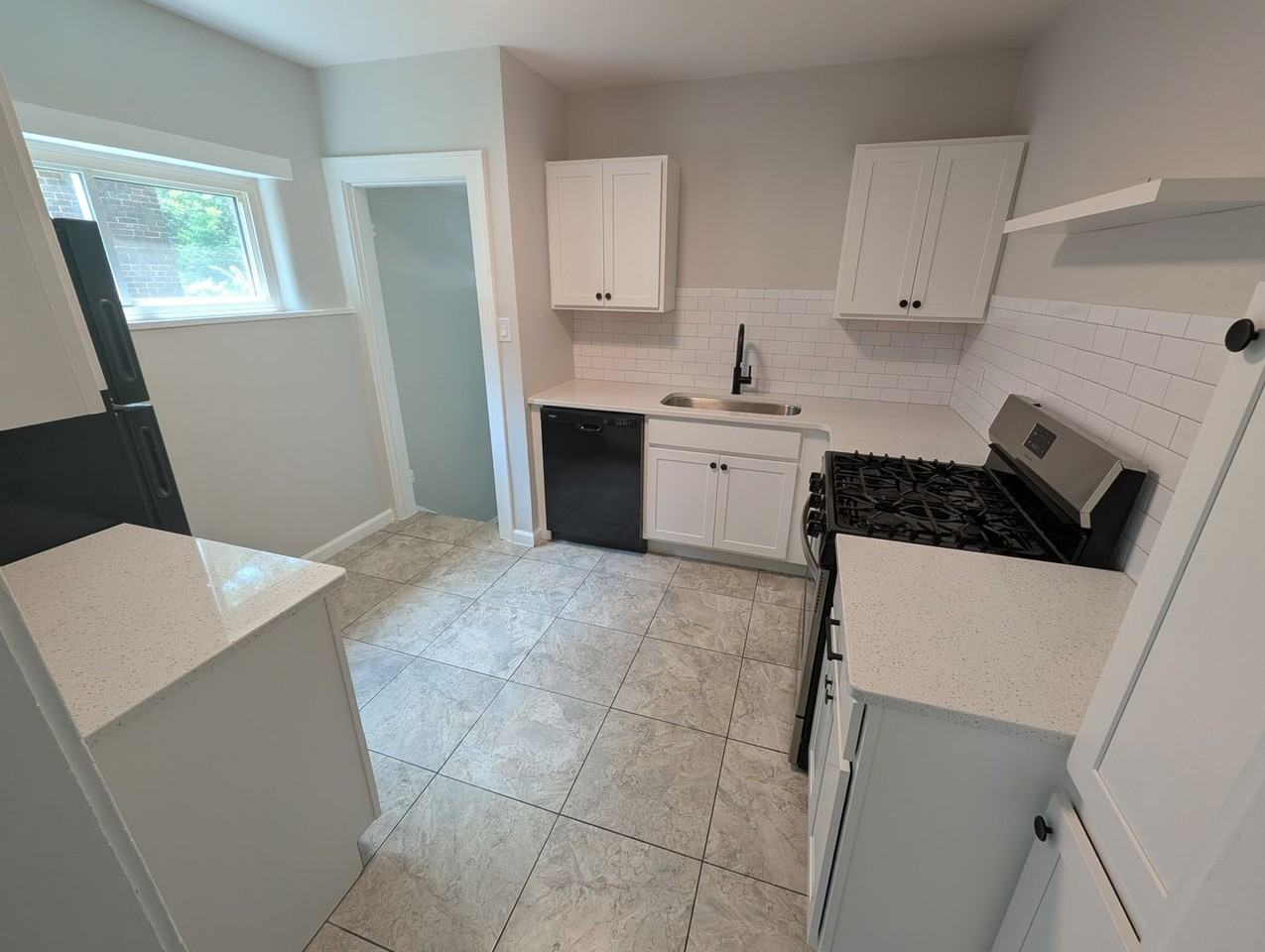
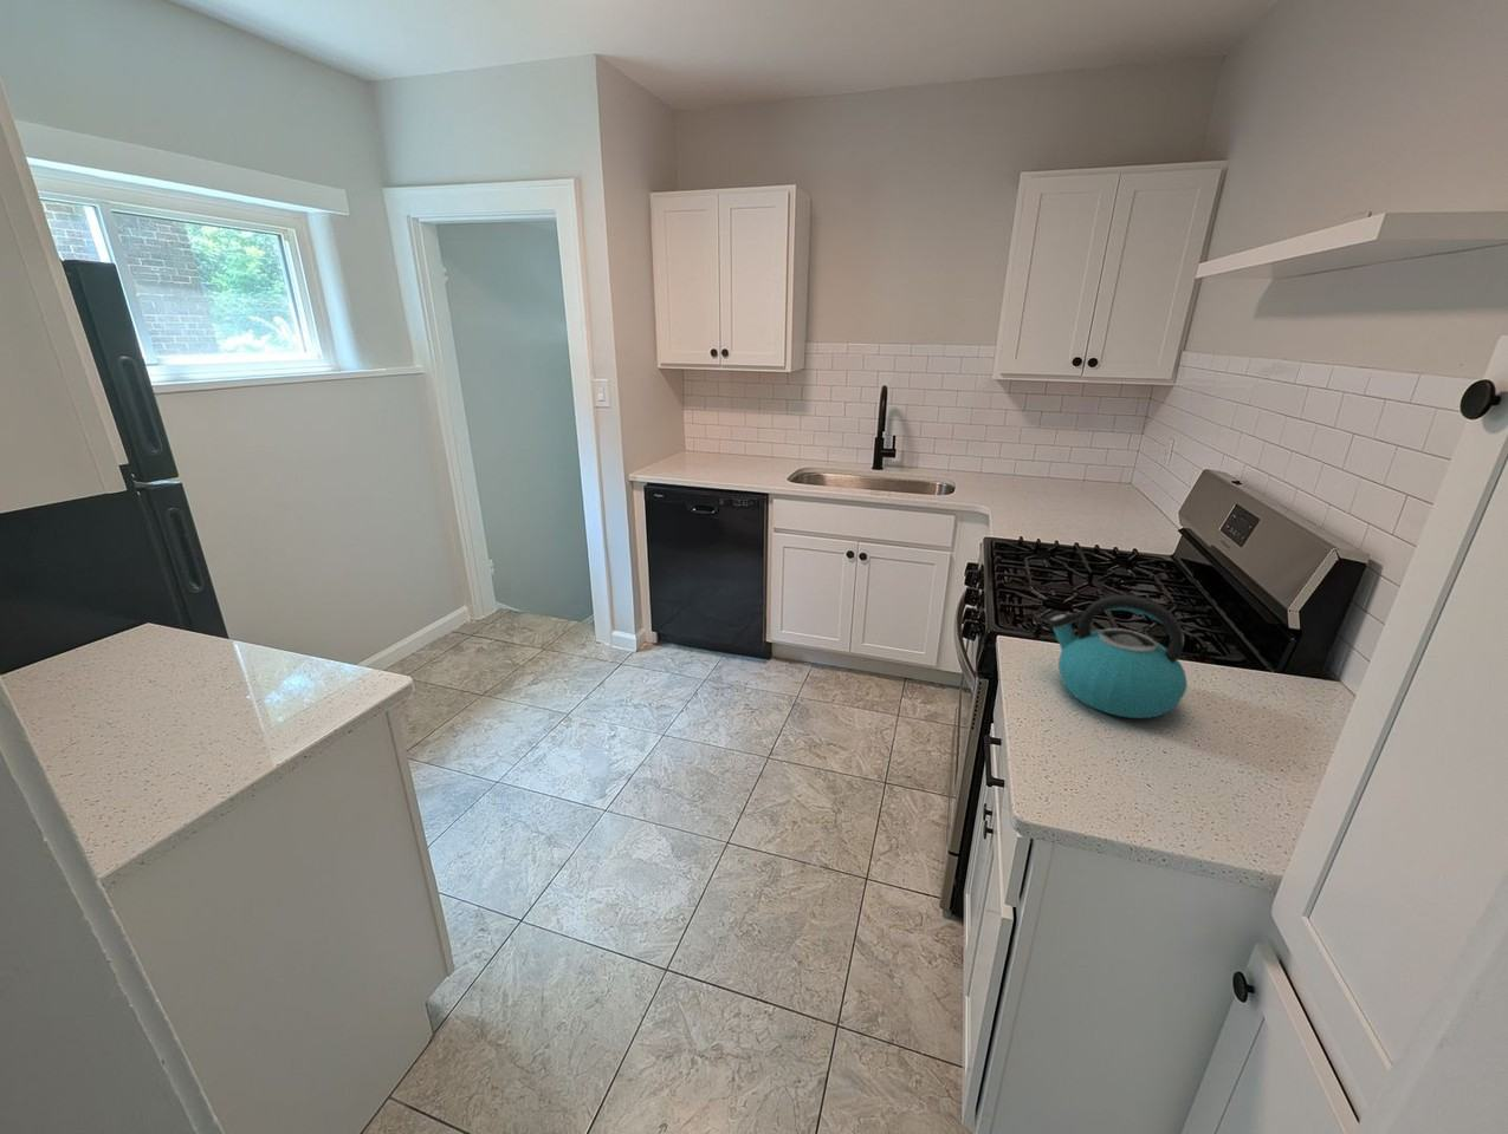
+ kettle (1116, 644)
